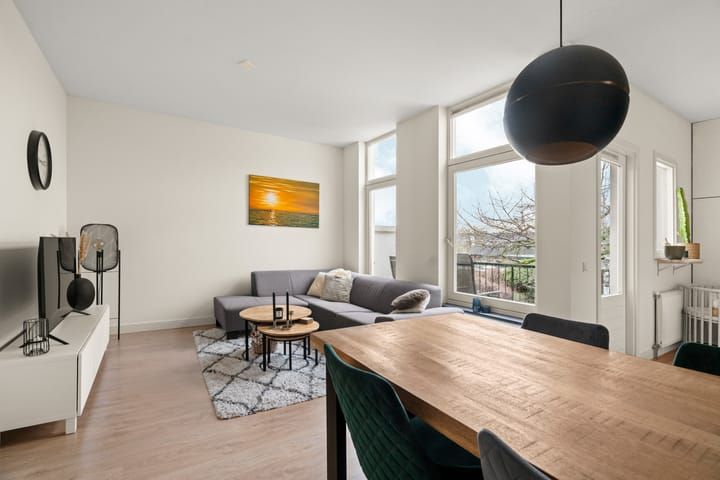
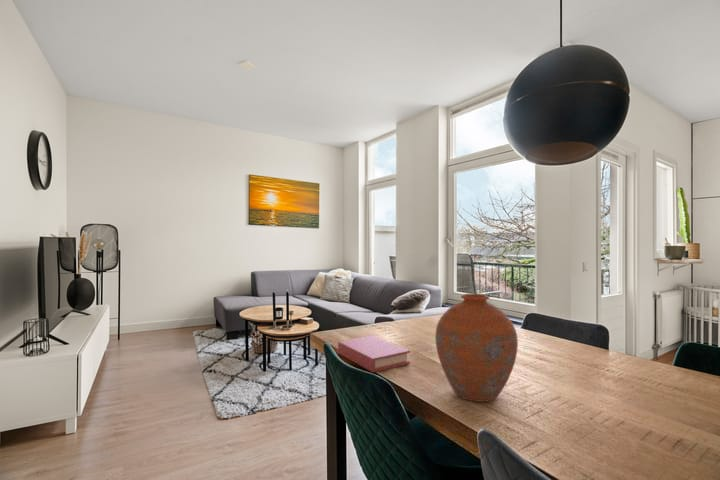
+ book (372, 352)
+ vase (475, 344)
